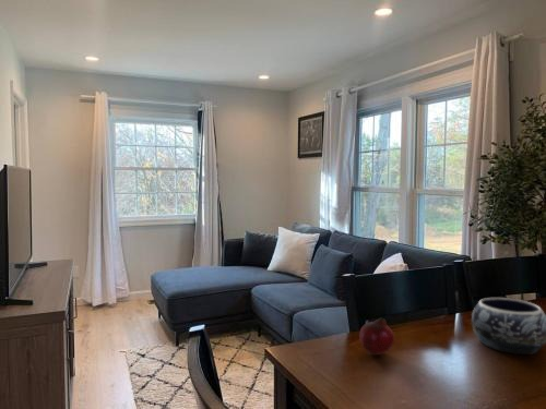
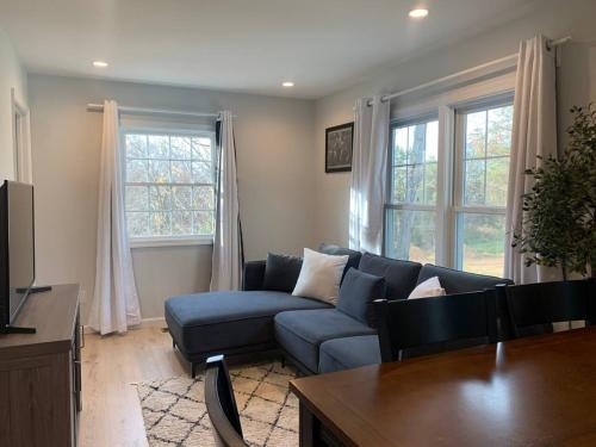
- fruit (376, 336)
- decorative bowl (509, 324)
